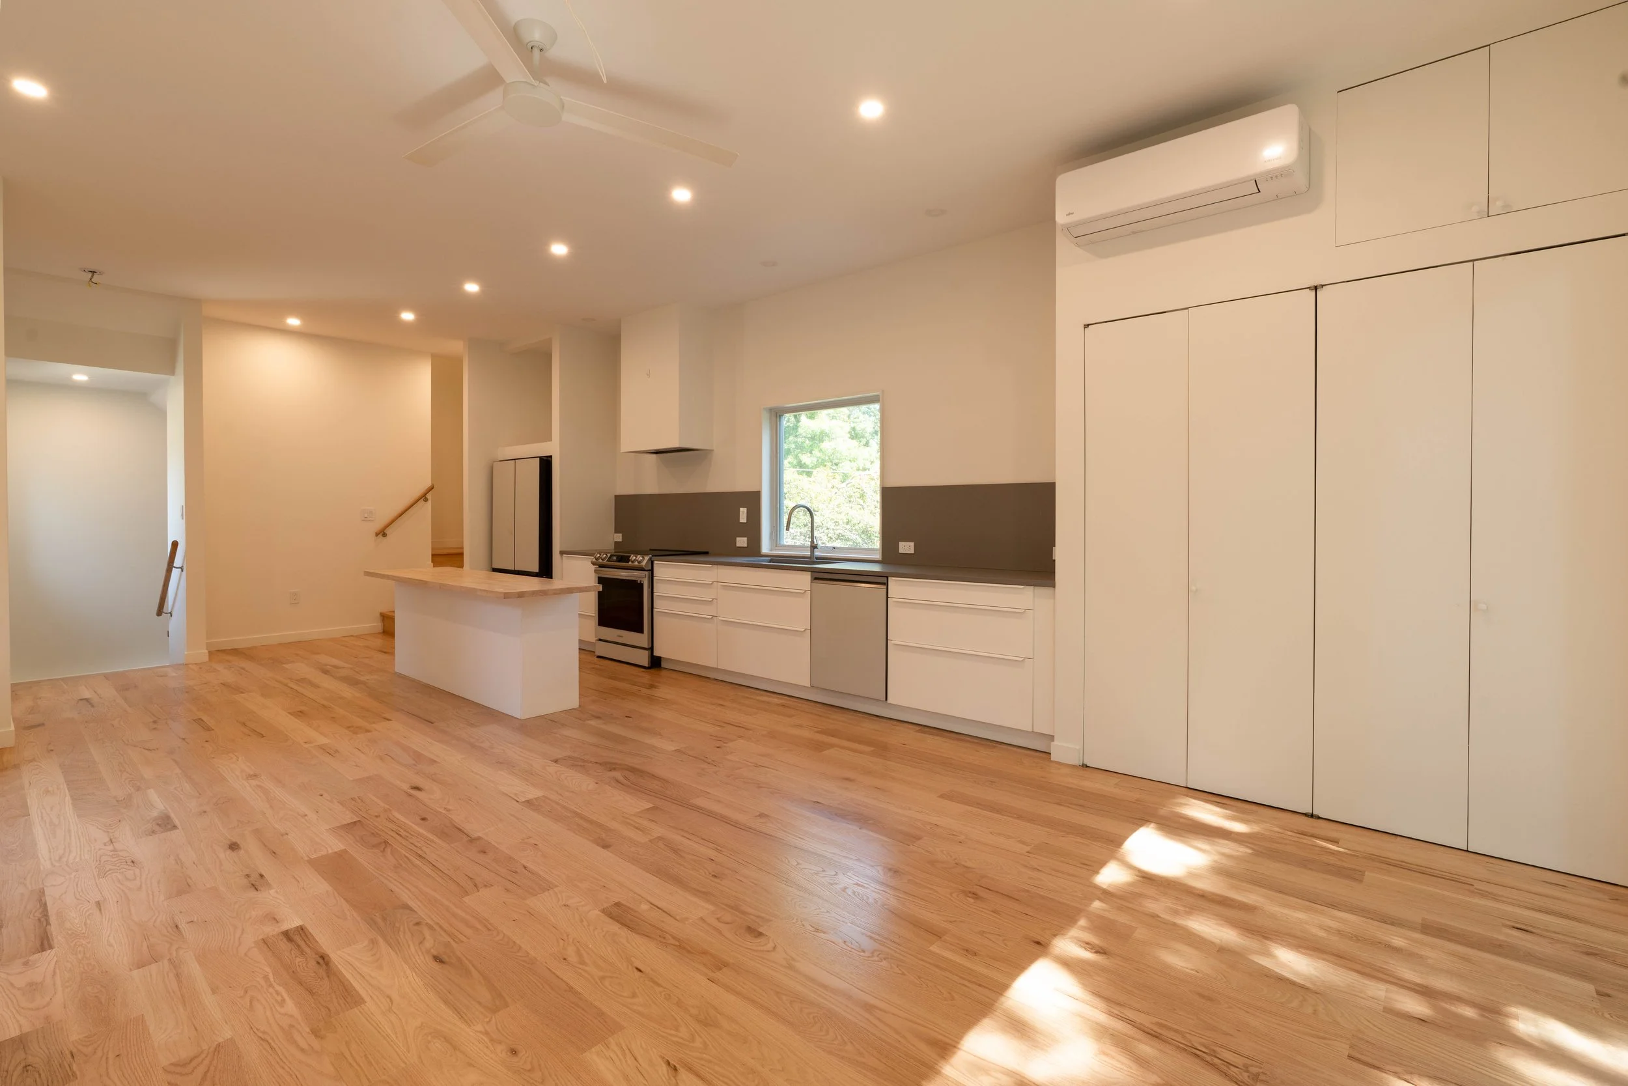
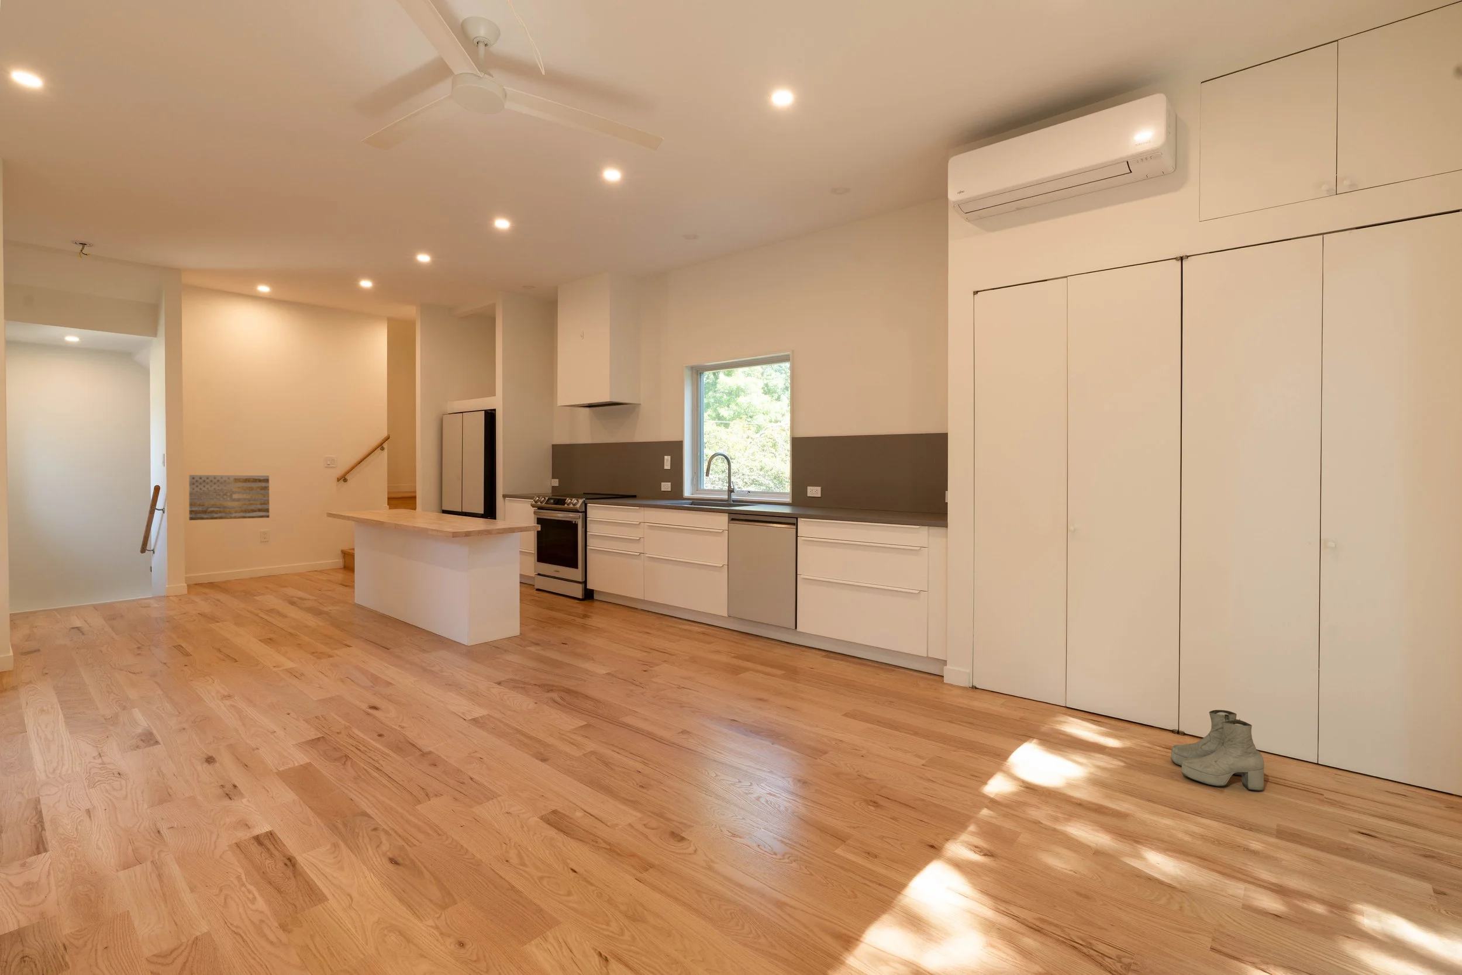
+ boots (1215, 744)
+ wall art (231, 497)
